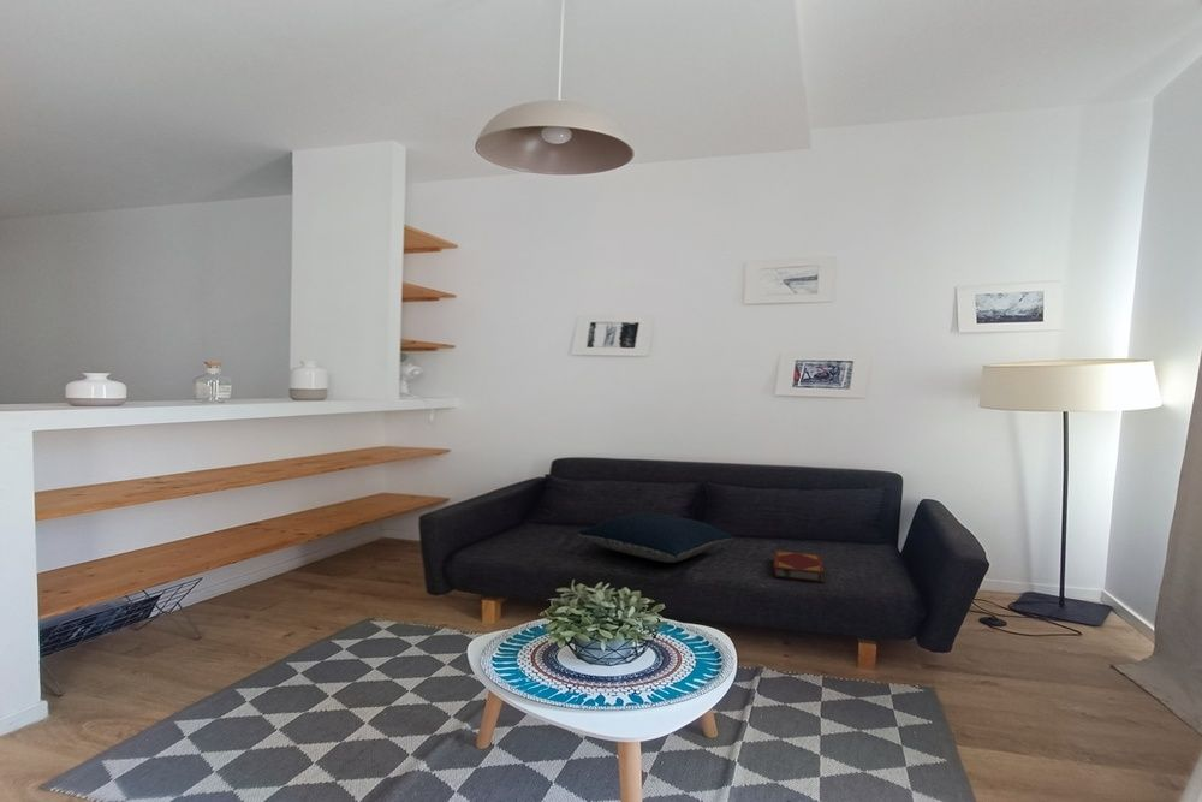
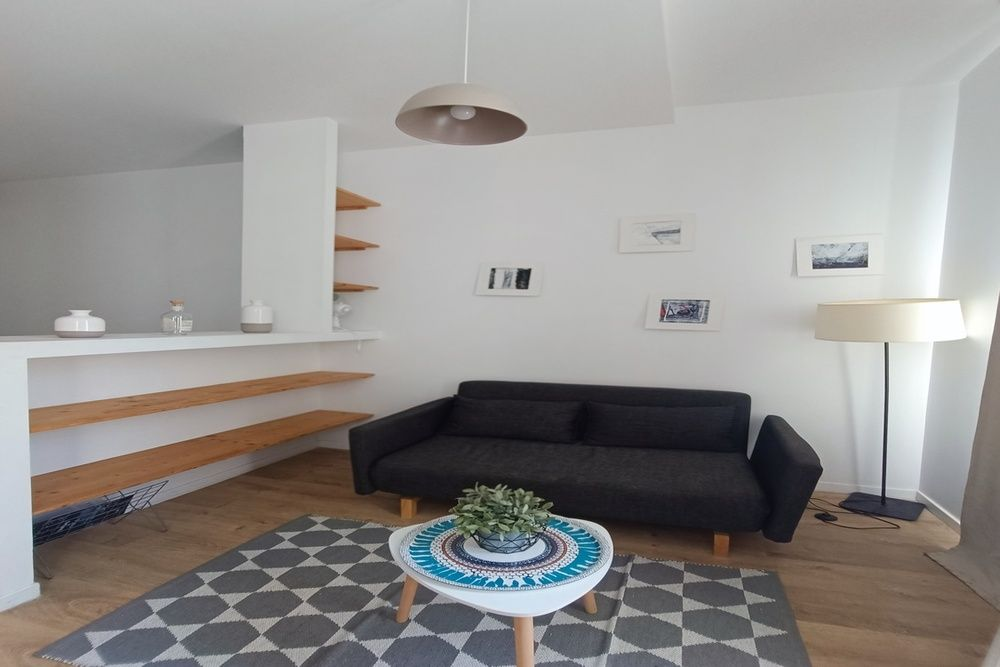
- pillow (656, 535)
- hardback book (797, 565)
